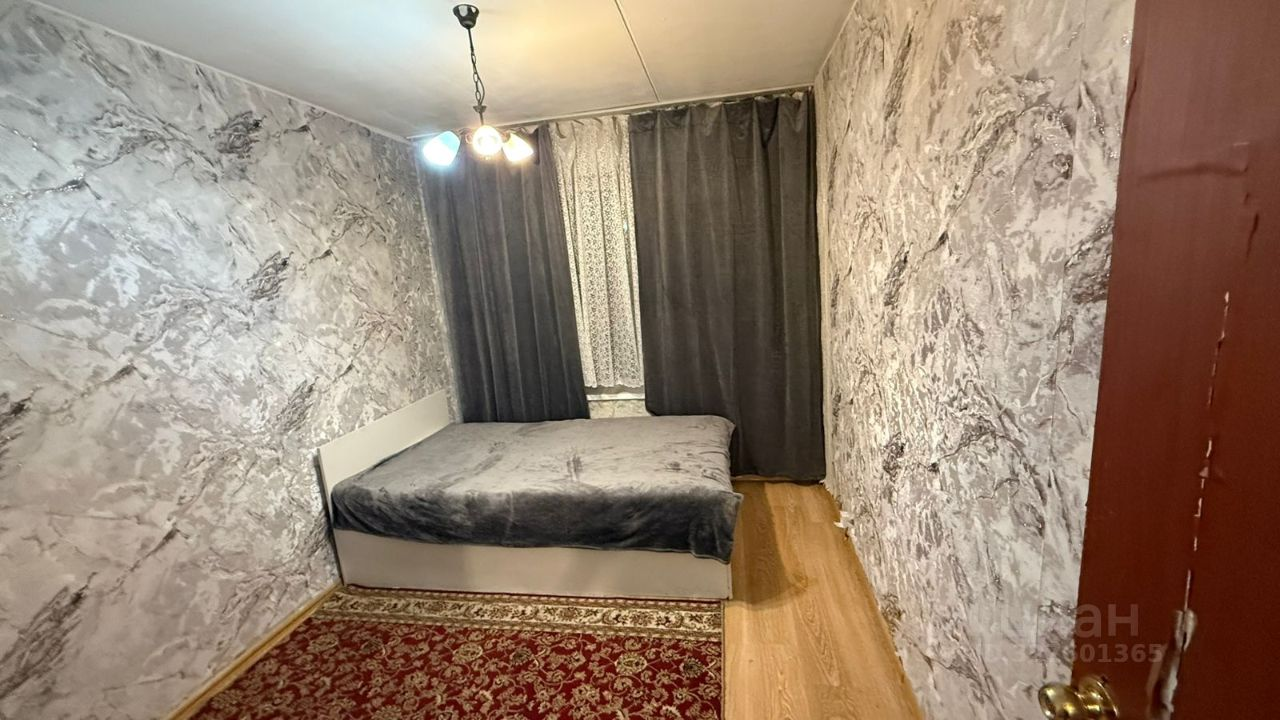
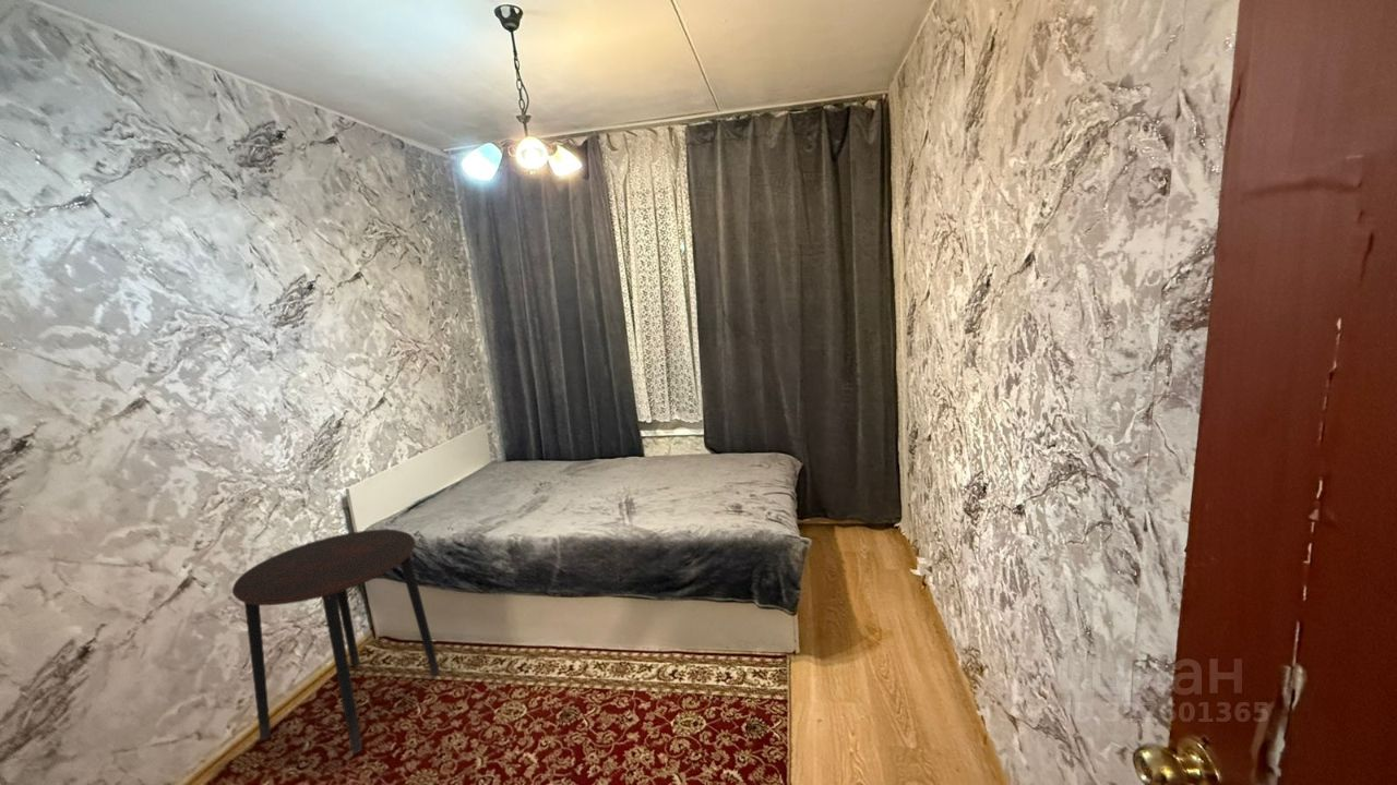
+ side table (343, 633)
